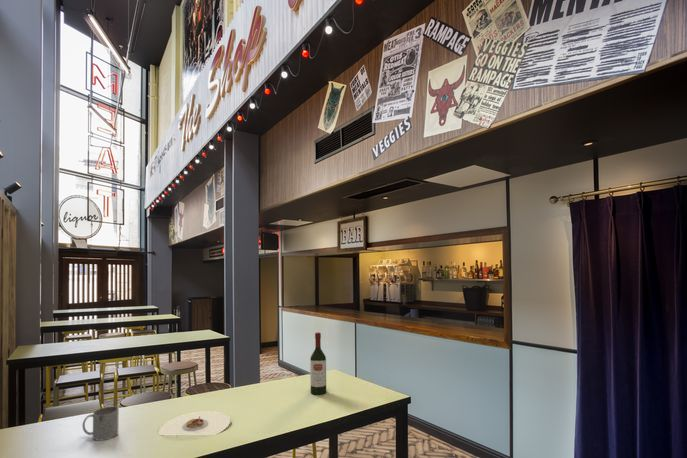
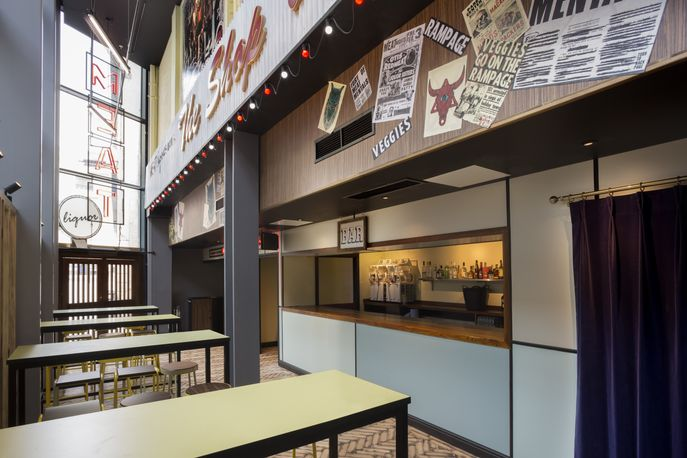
- plate (195, 422)
- mug (100, 423)
- wine bottle (318, 362)
